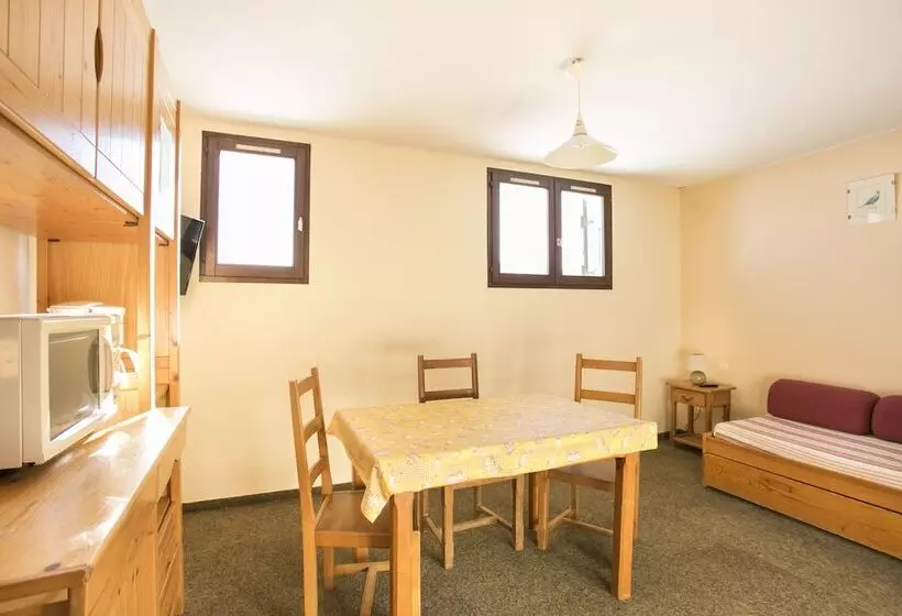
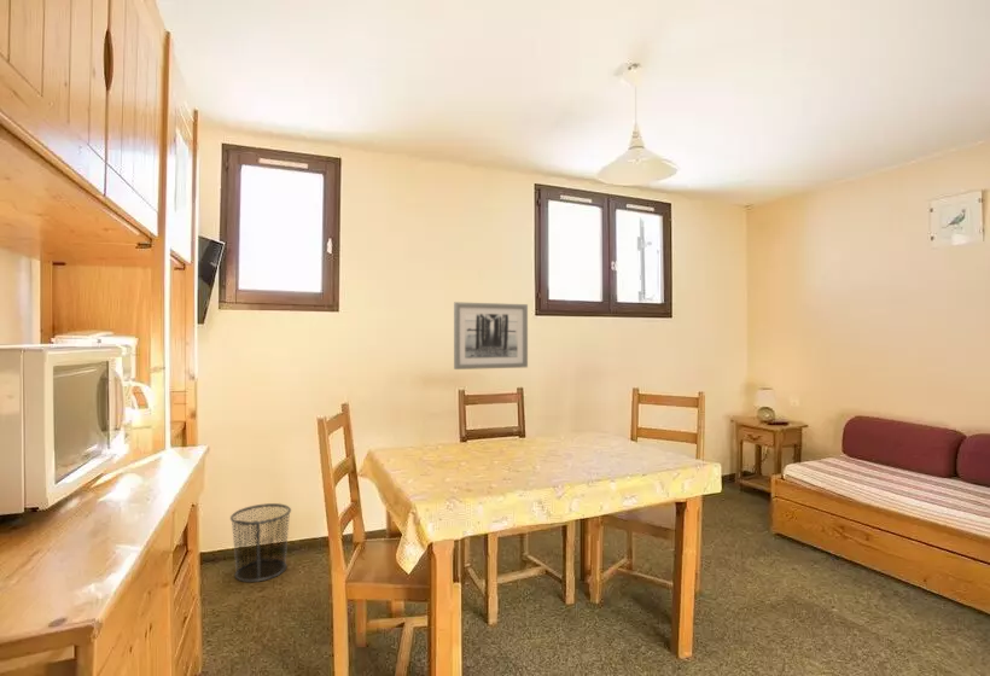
+ trash can (261, 541)
+ wall art (491, 336)
